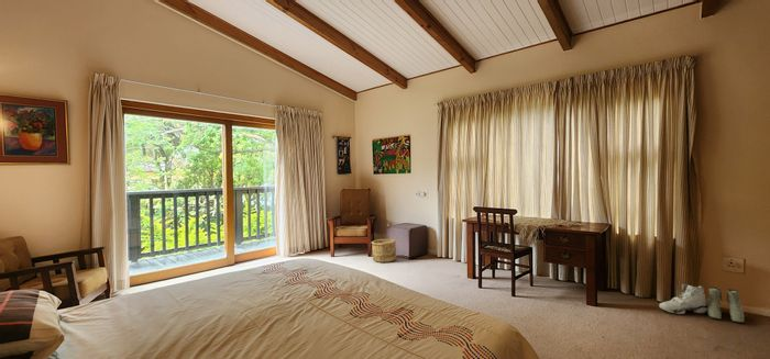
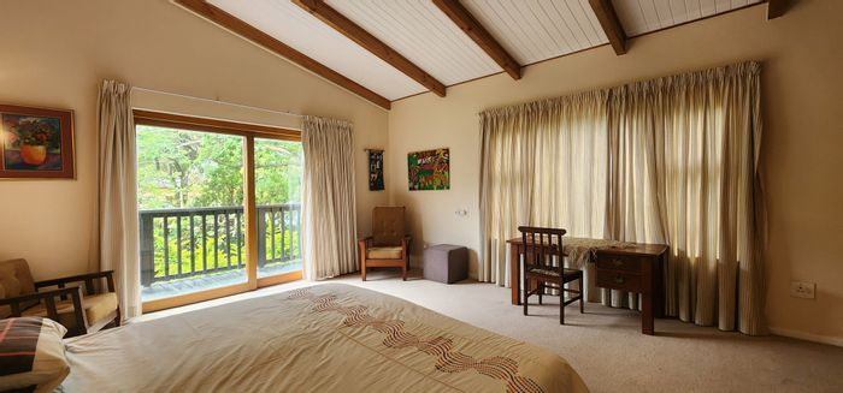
- wooden bucket (384, 249)
- boots (728, 303)
- sneaker (683, 298)
